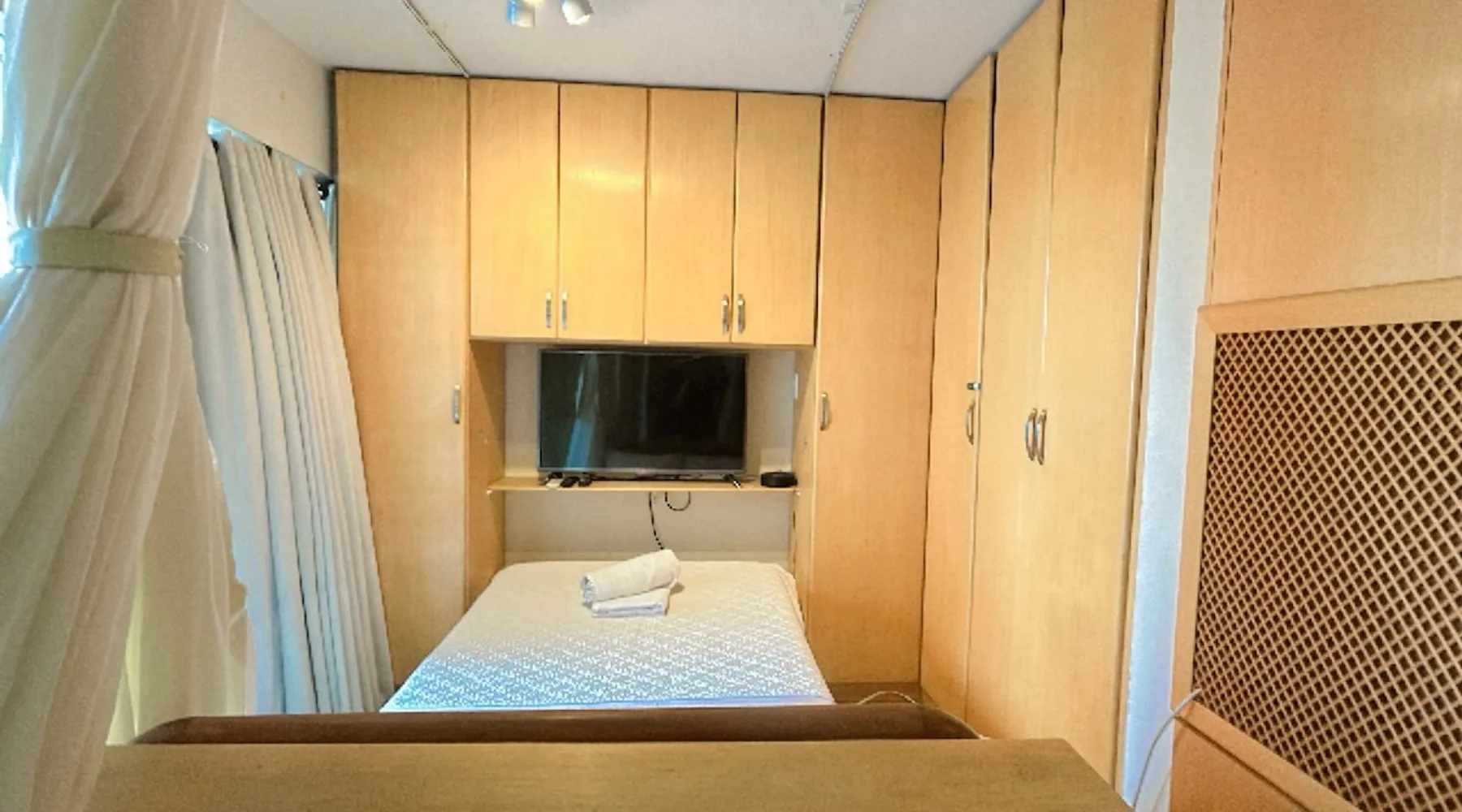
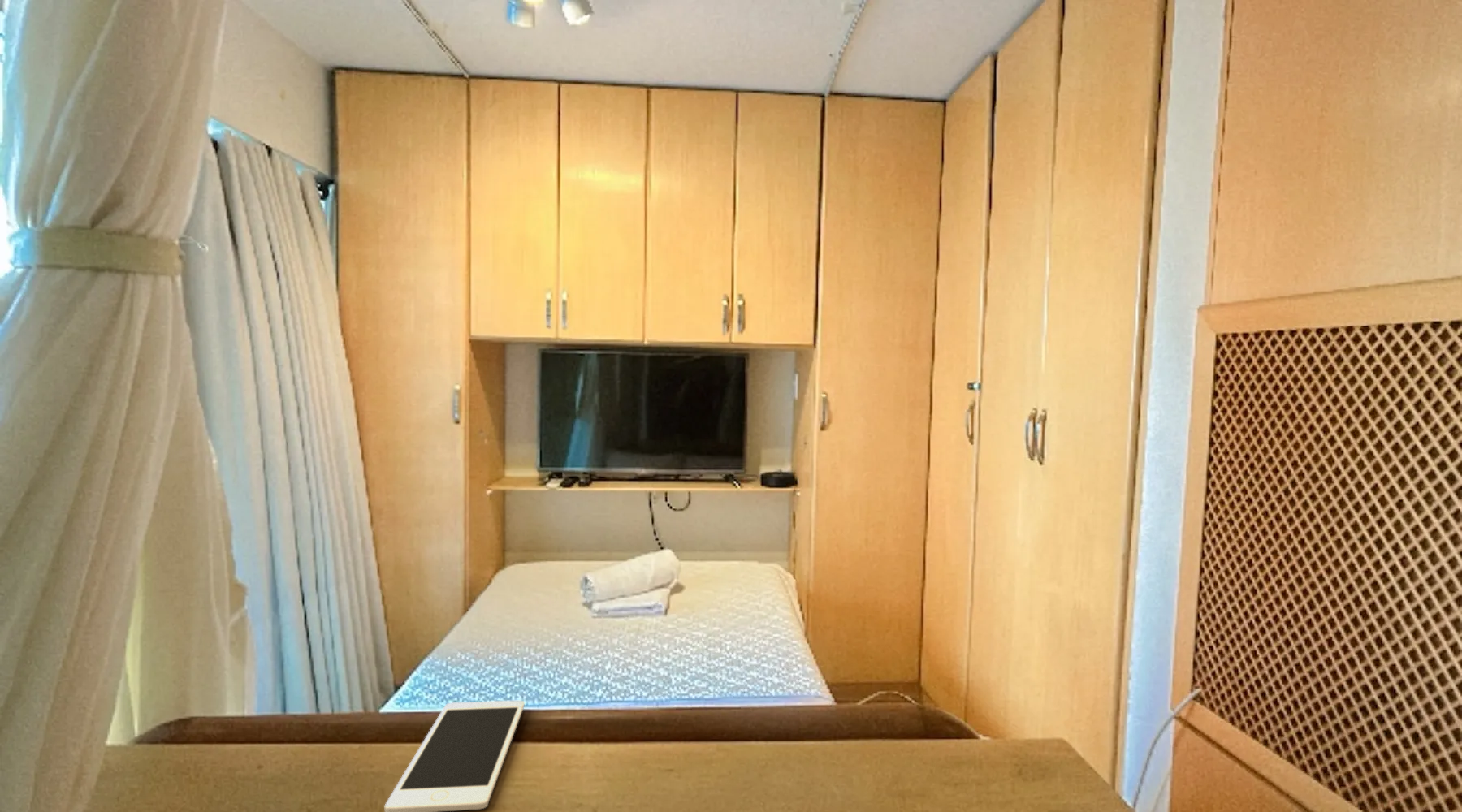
+ cell phone (464, 749)
